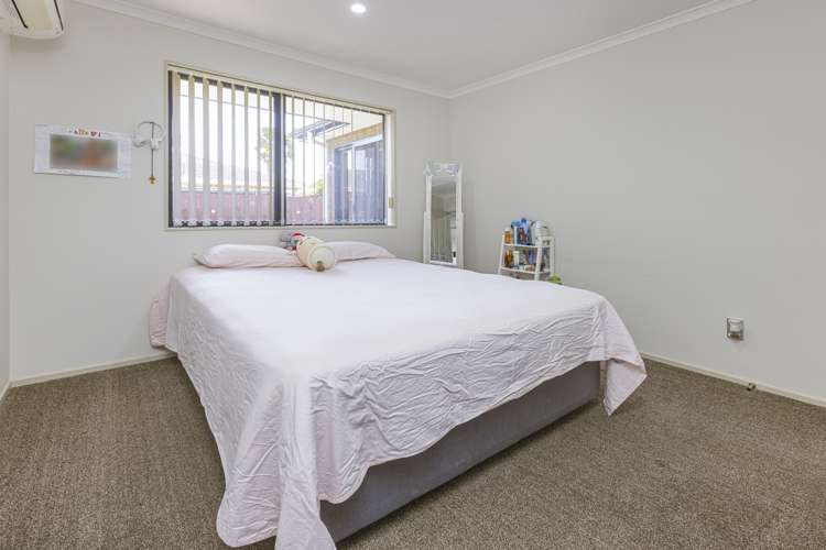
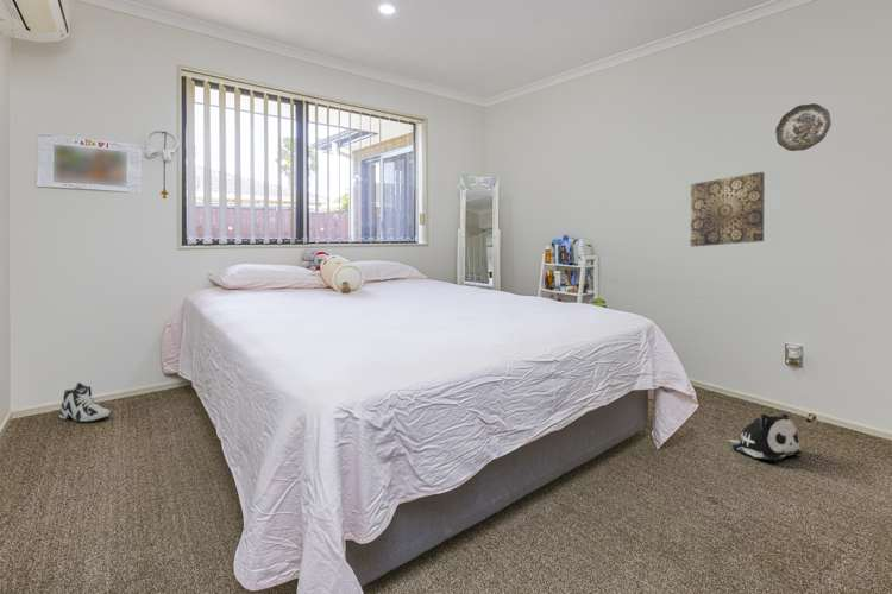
+ decorative plate (803, 127)
+ plush toy (755, 428)
+ sneaker (84, 400)
+ wall art (725, 210)
